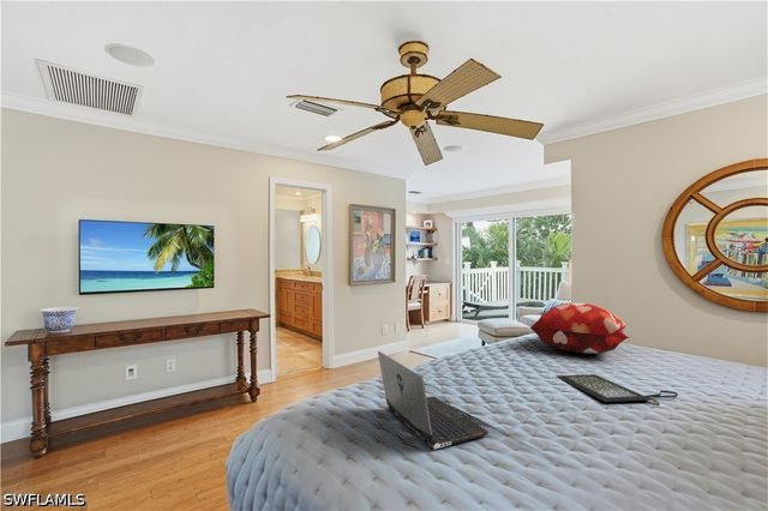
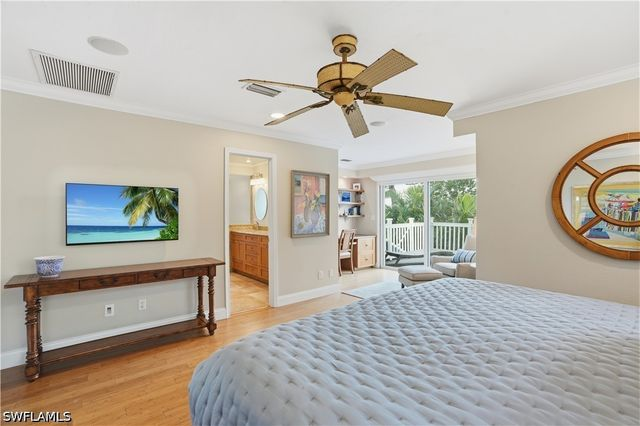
- laptop computer (425, 392)
- decorative pillow (580, 326)
- clutch bag (604, 387)
